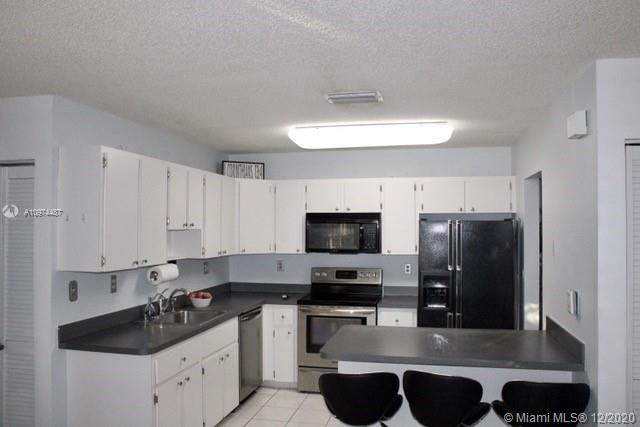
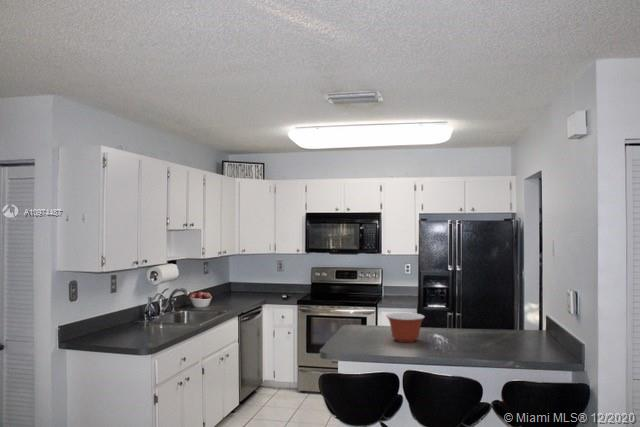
+ mixing bowl (405, 328)
